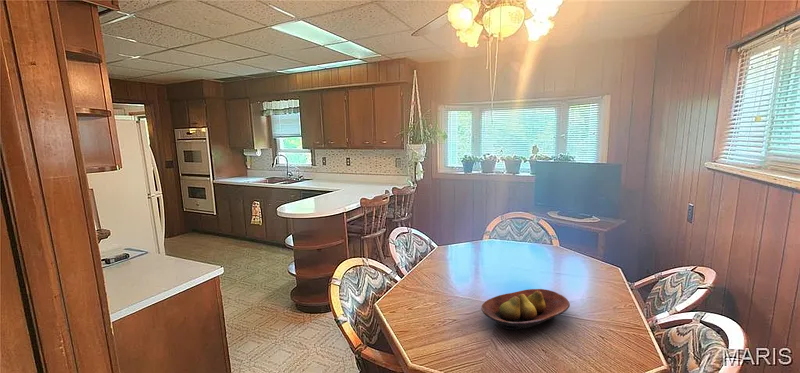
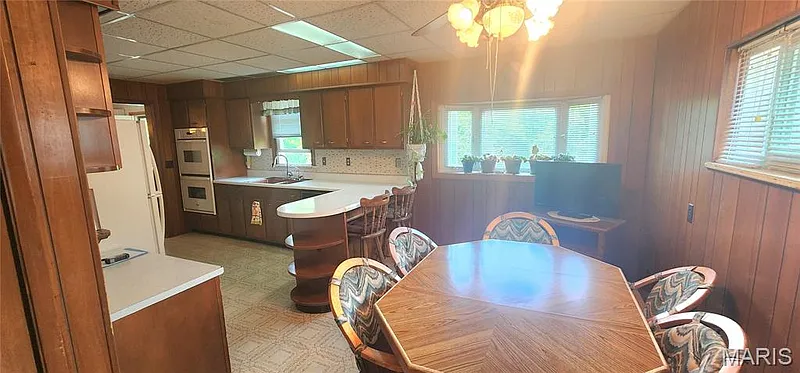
- fruit bowl (525, 305)
